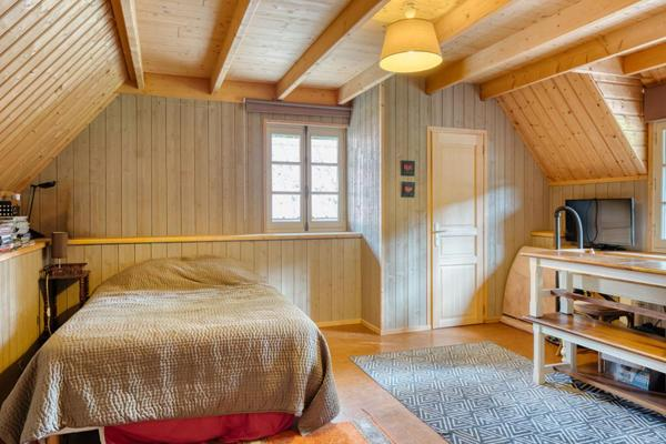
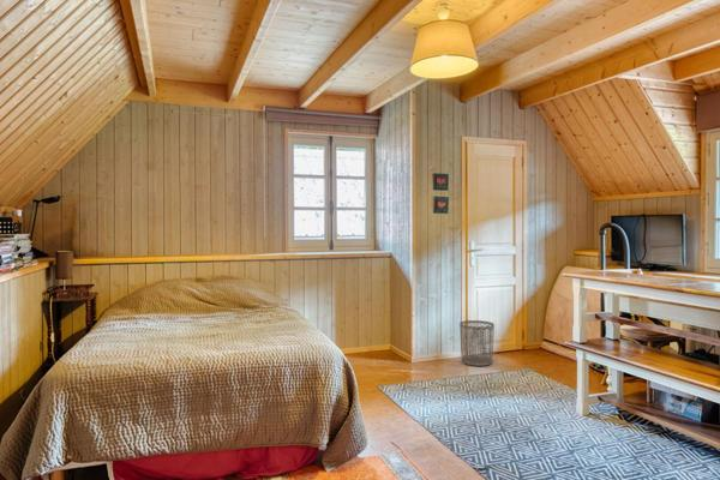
+ waste bin (476, 342)
